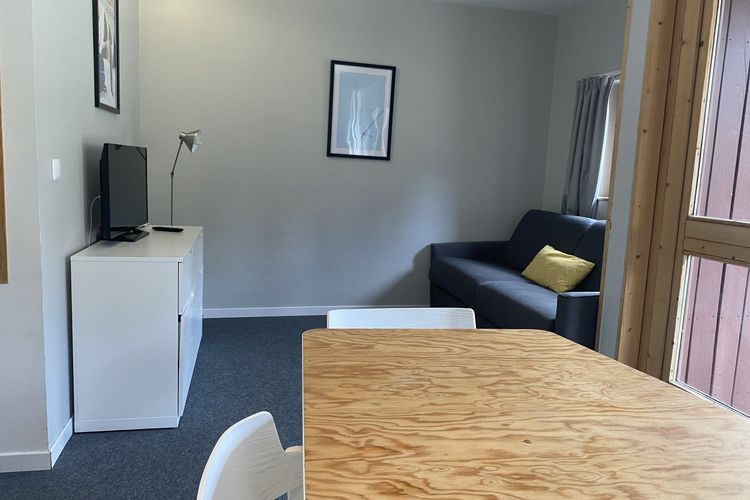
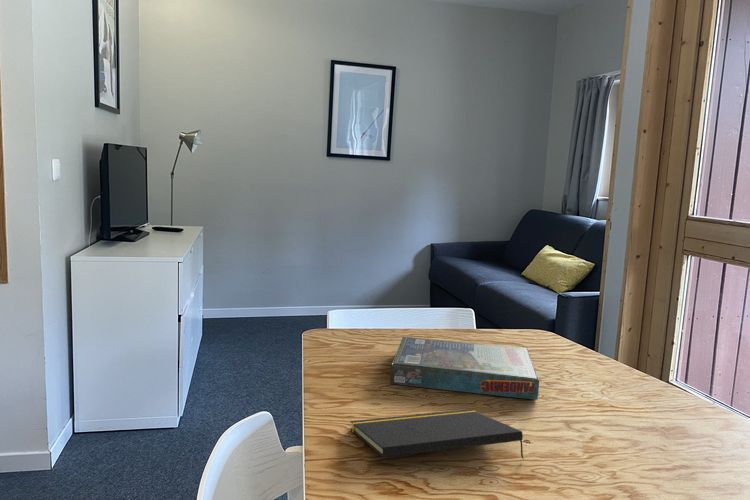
+ notepad (432, 430)
+ board game (463, 364)
